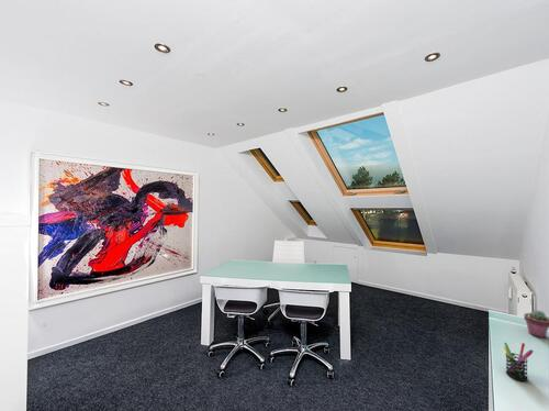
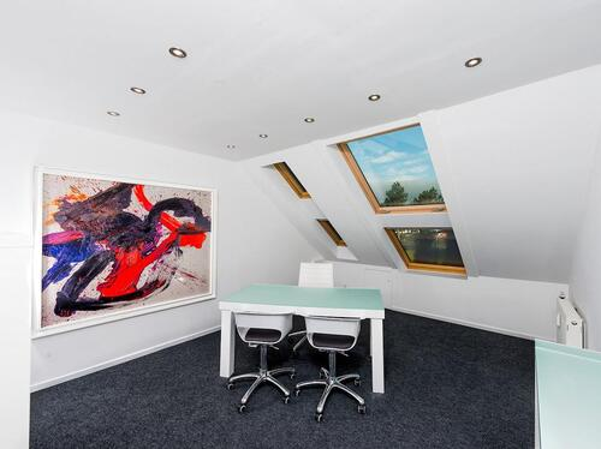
- potted succulent (537, 322)
- pen holder (515, 357)
